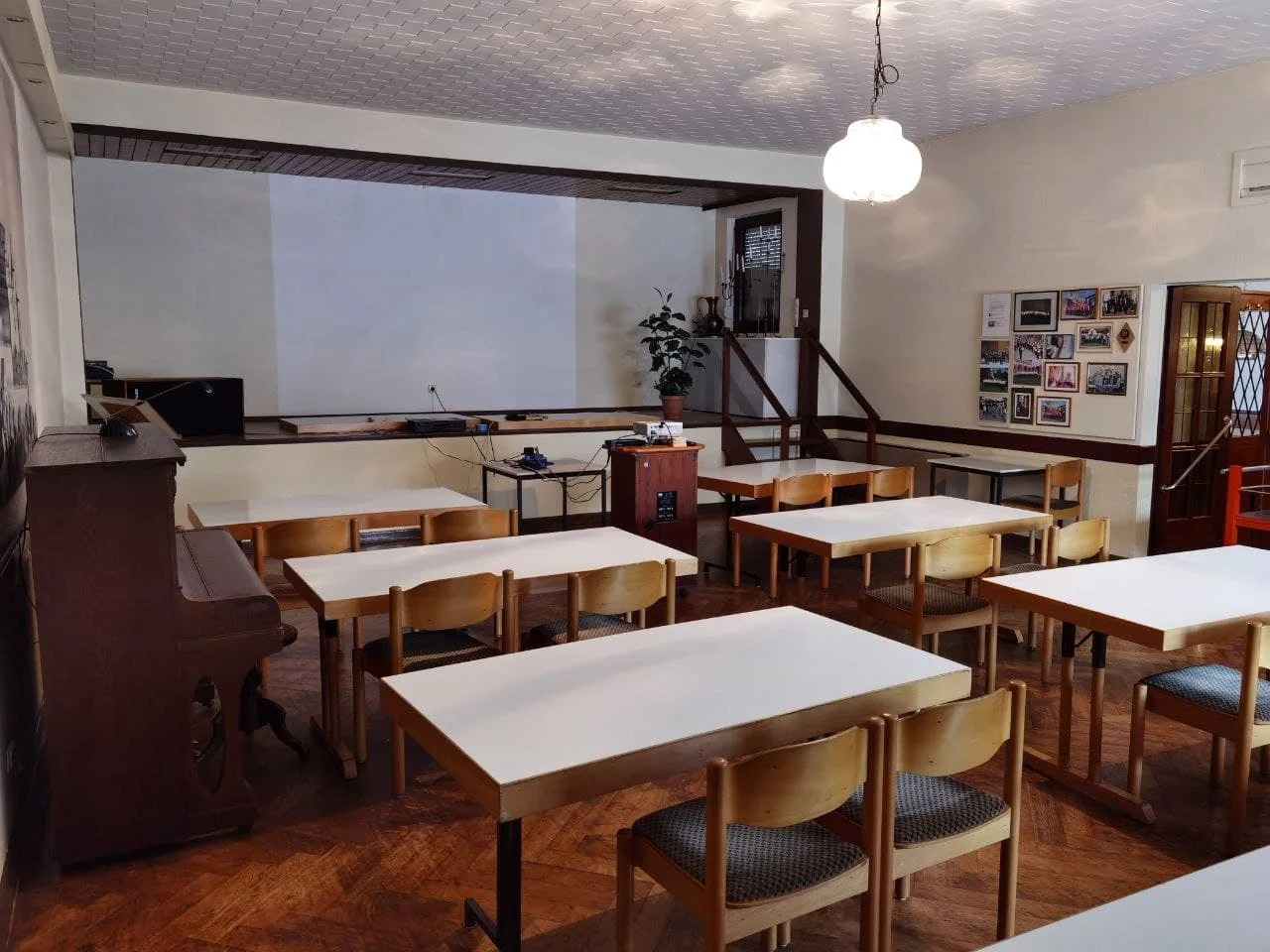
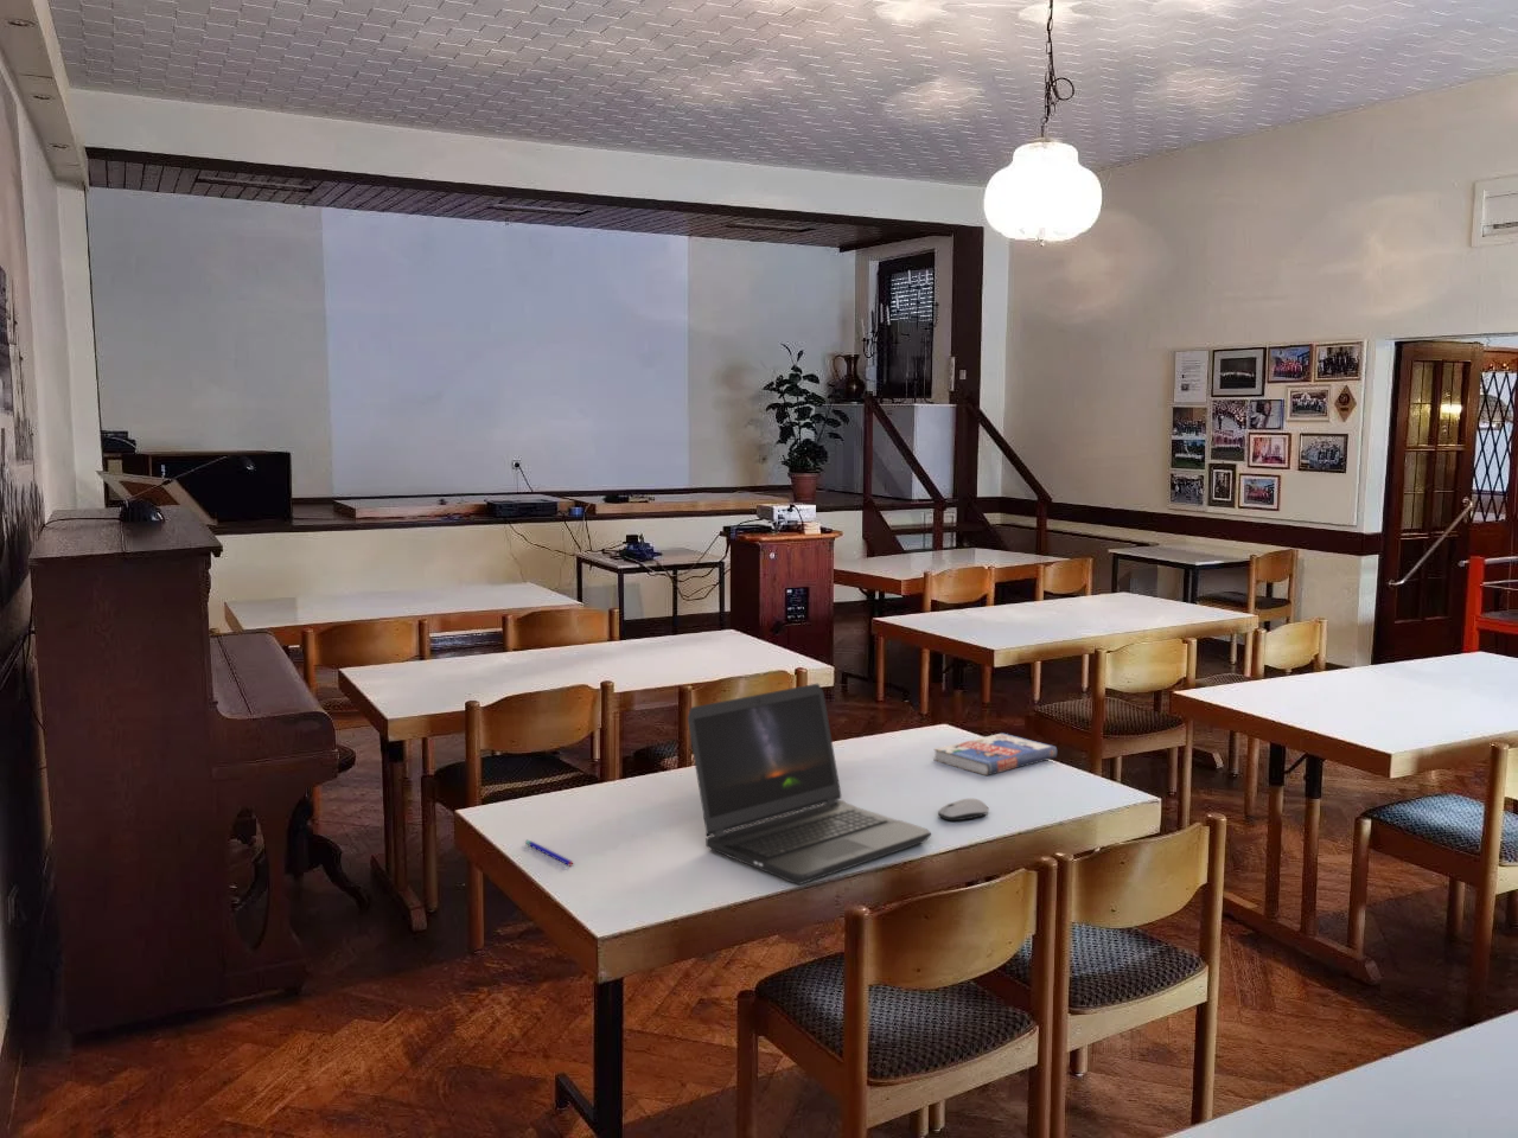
+ book (994, 753)
+ laptop computer (812, 776)
+ pen (547, 852)
+ computer mouse (963, 807)
